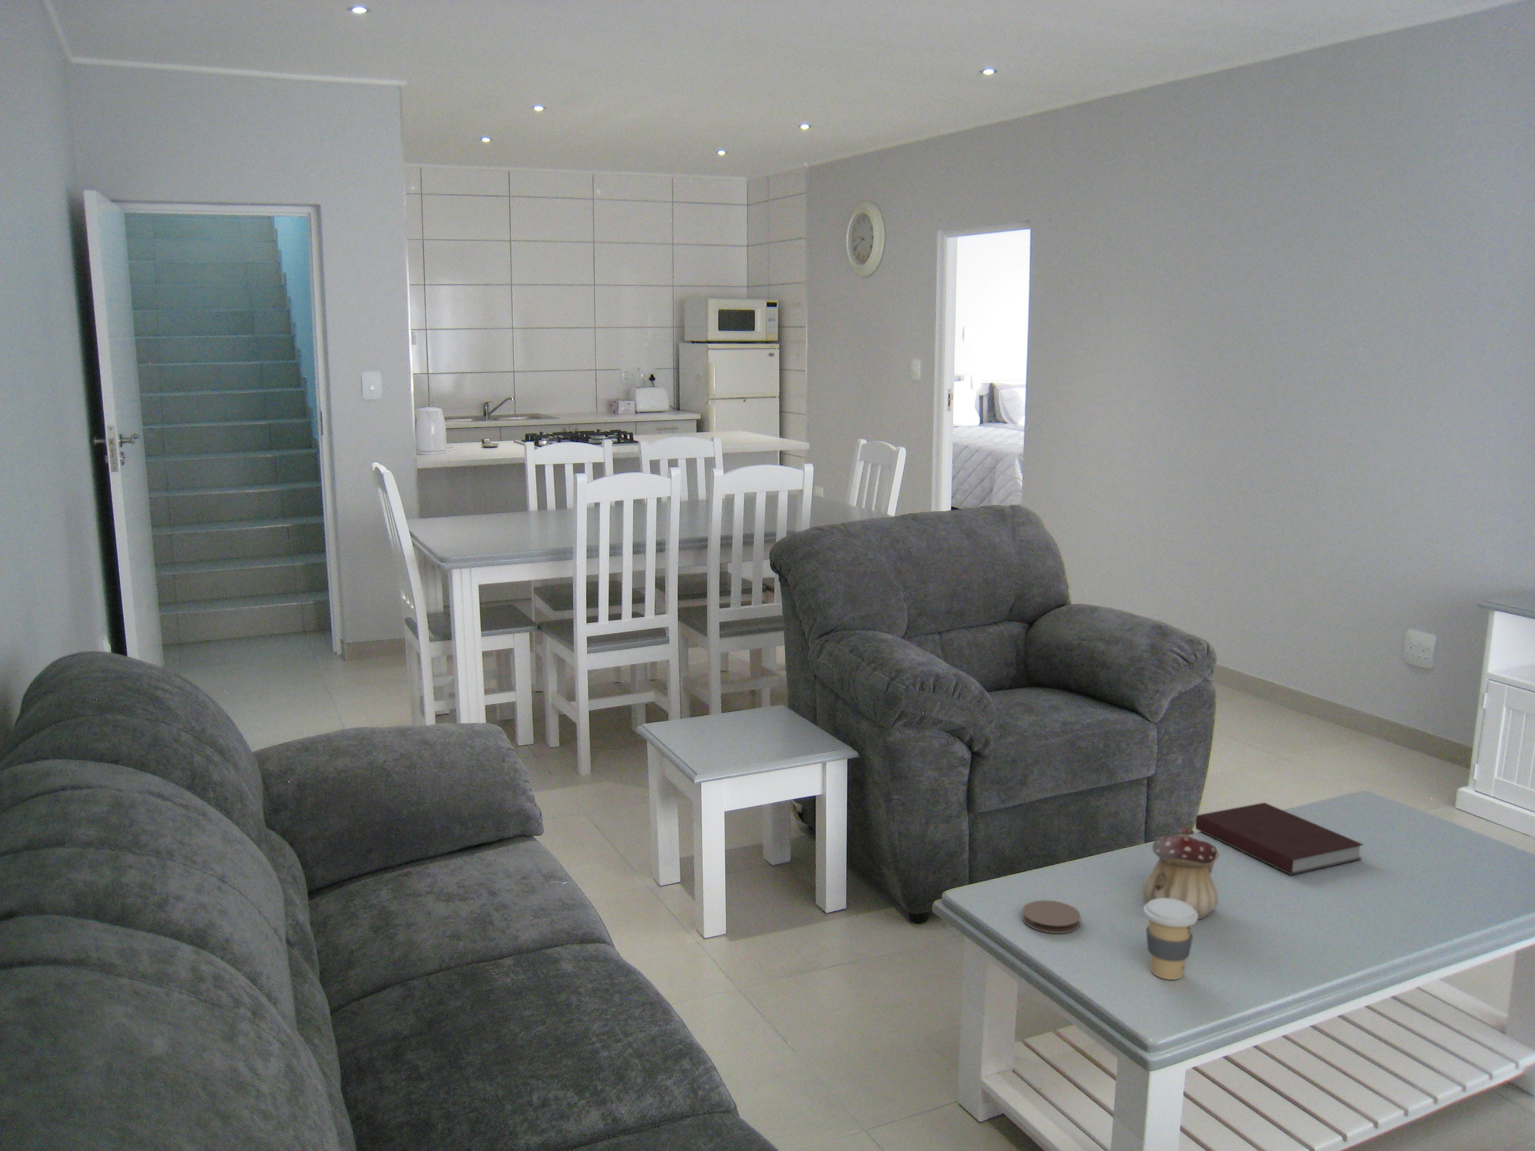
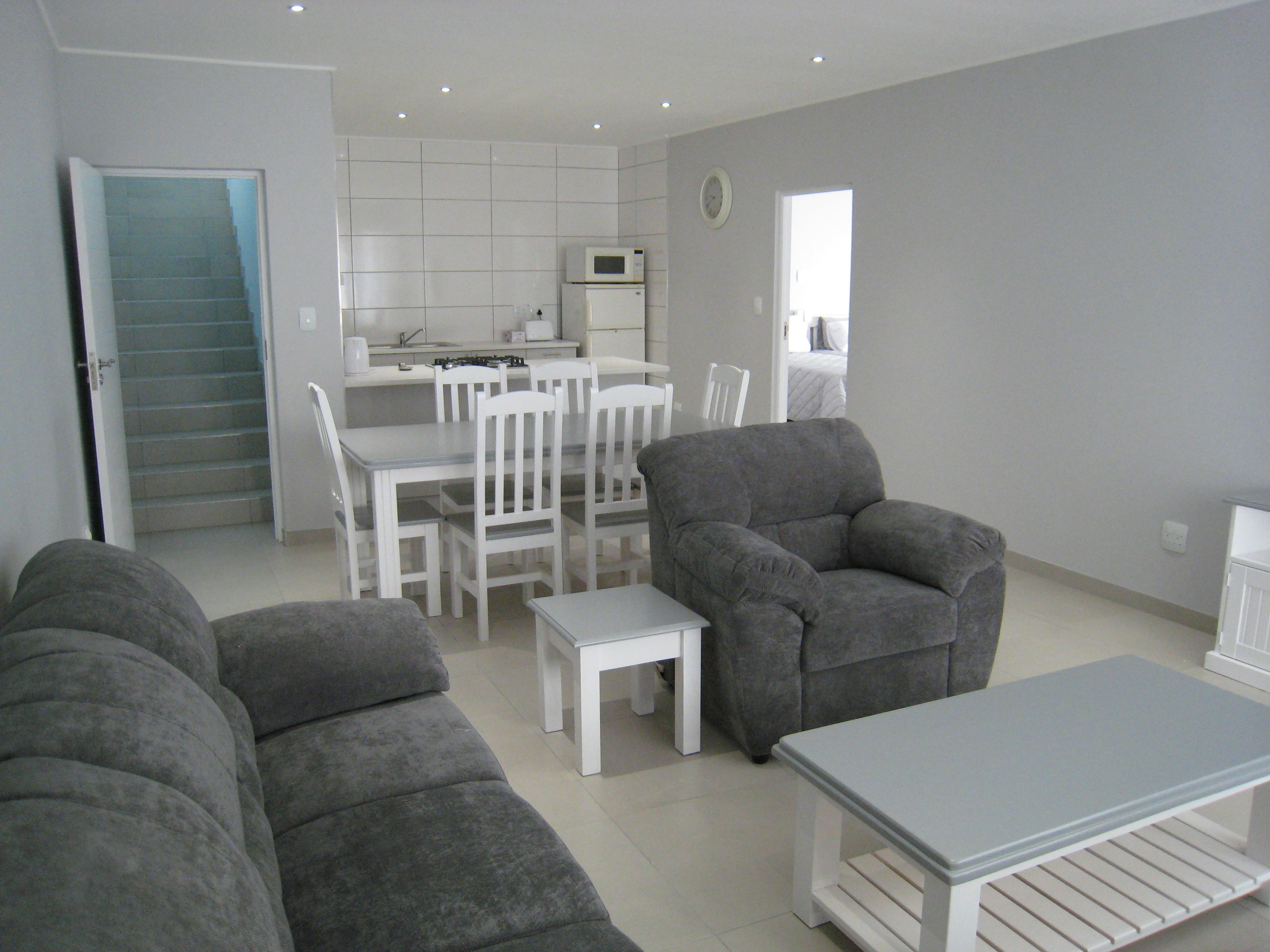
- teapot (1180, 869)
- coffee cup (1169, 939)
- coaster (1050, 916)
- notebook (1276, 837)
